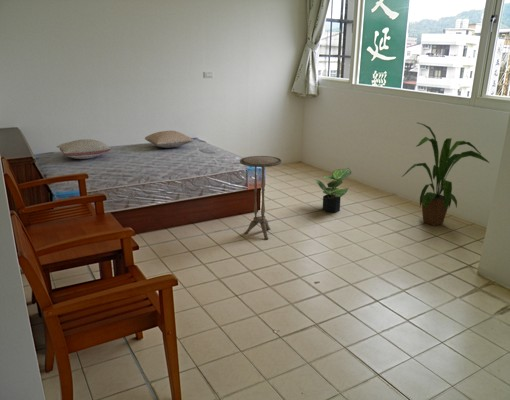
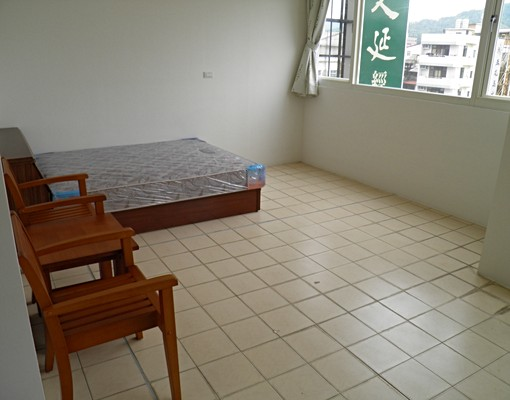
- house plant (445, 178)
- side table (262, 197)
- potted plant (335, 191)
- pillow (169, 139)
- pillow (83, 148)
